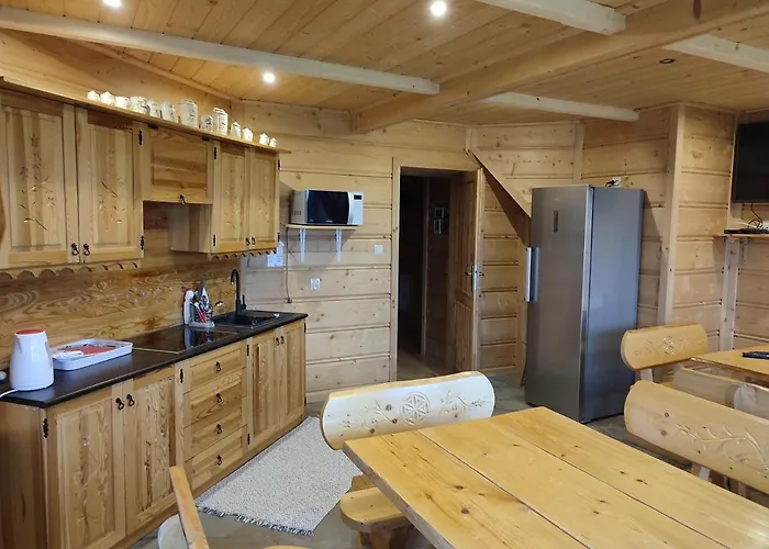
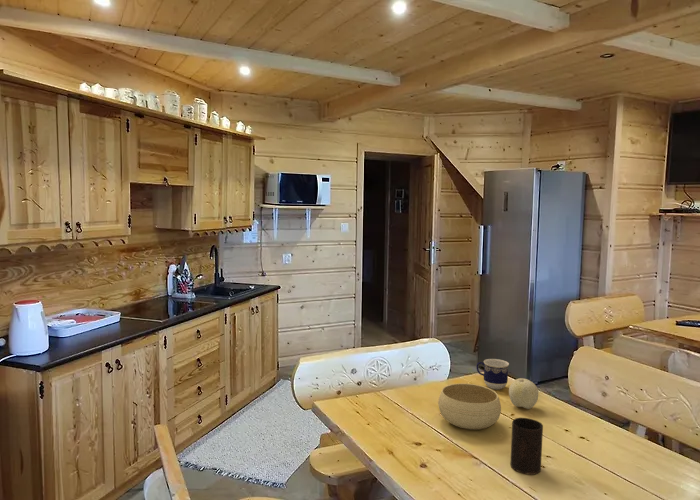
+ cup (526, 445)
+ cup (492, 374)
+ bowl (469, 407)
+ fruit (523, 393)
